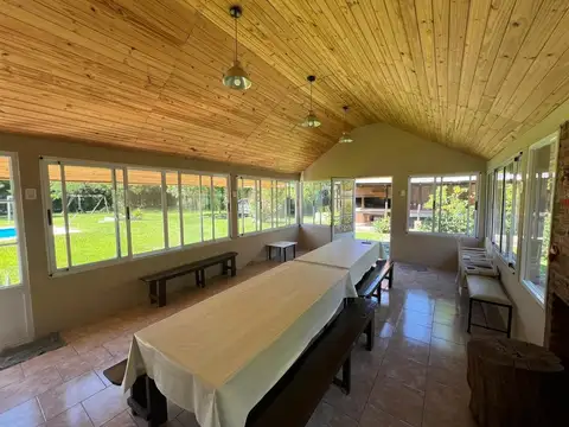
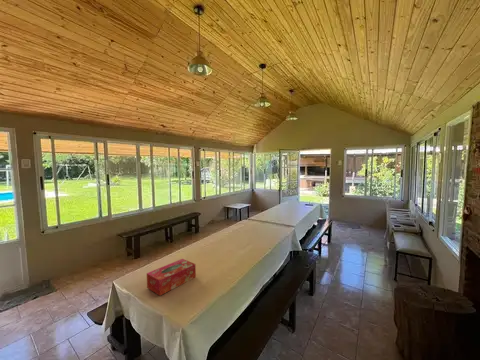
+ tissue box (172, 275)
